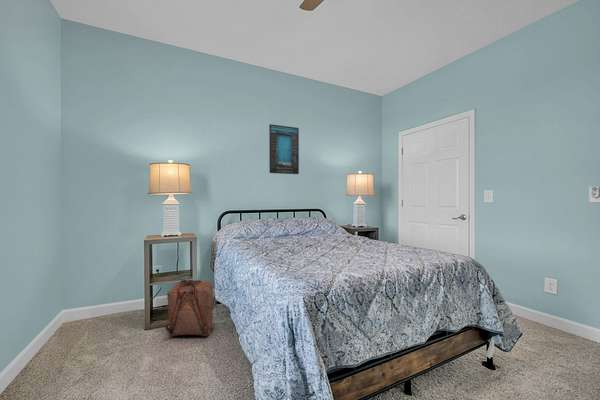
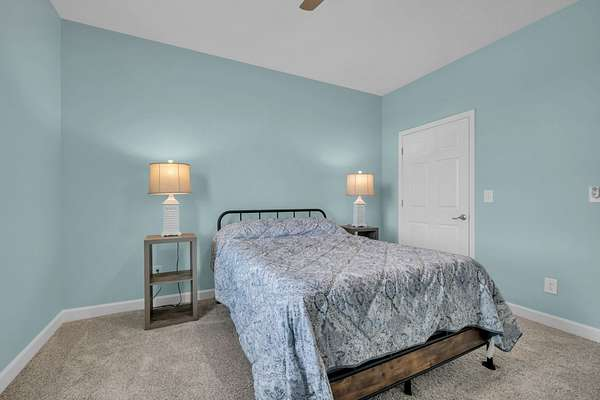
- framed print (284, 149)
- backpack (191, 307)
